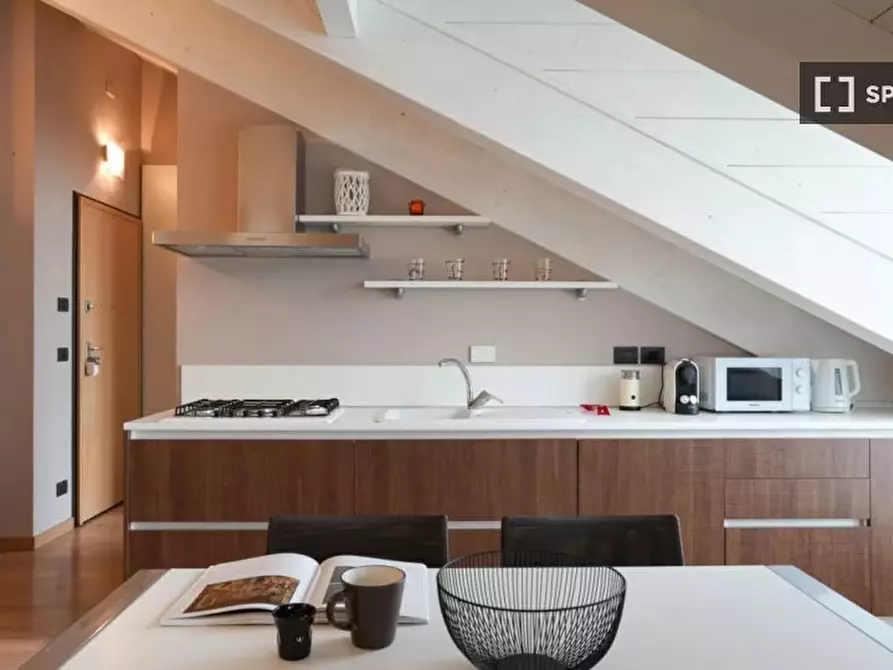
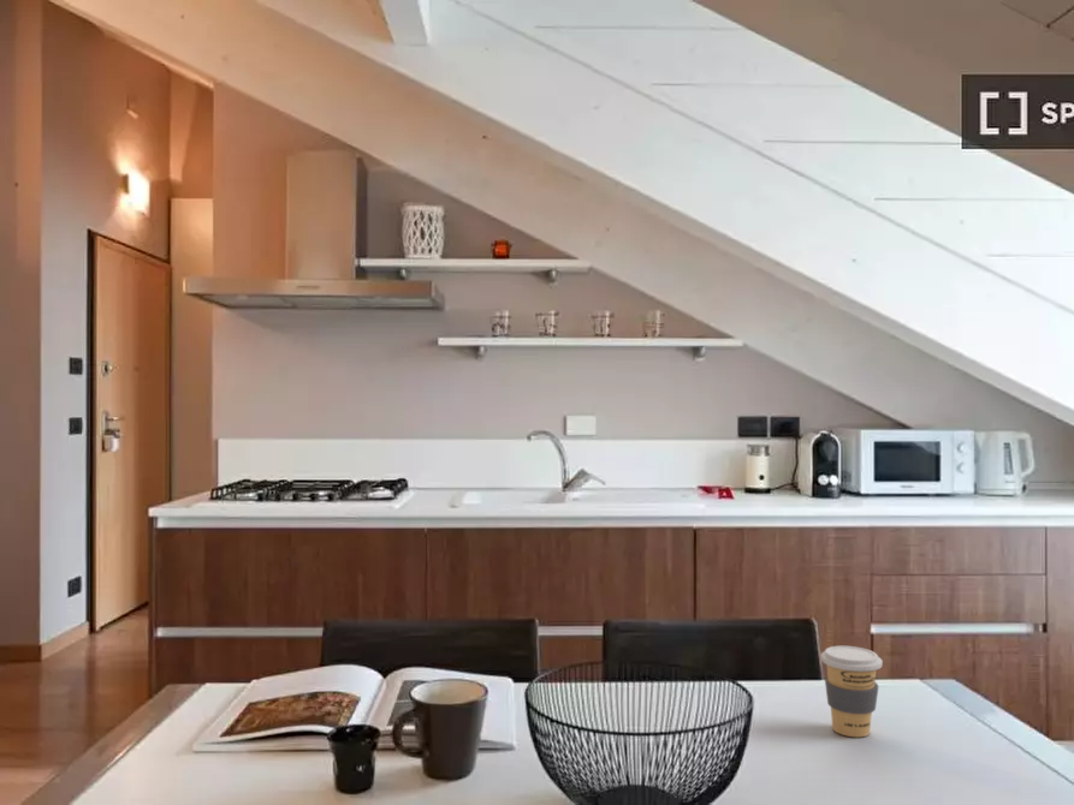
+ coffee cup (850, 691)
